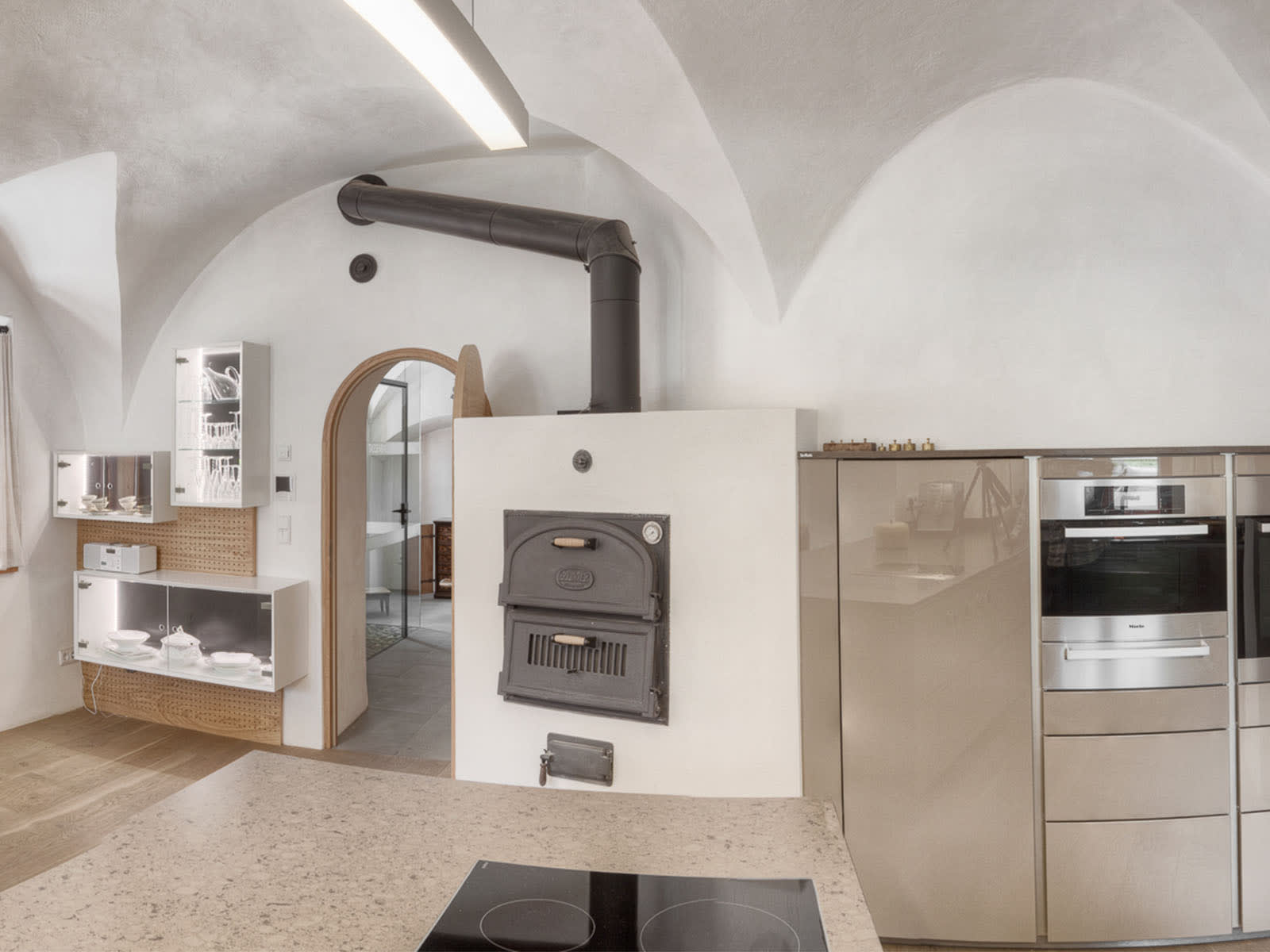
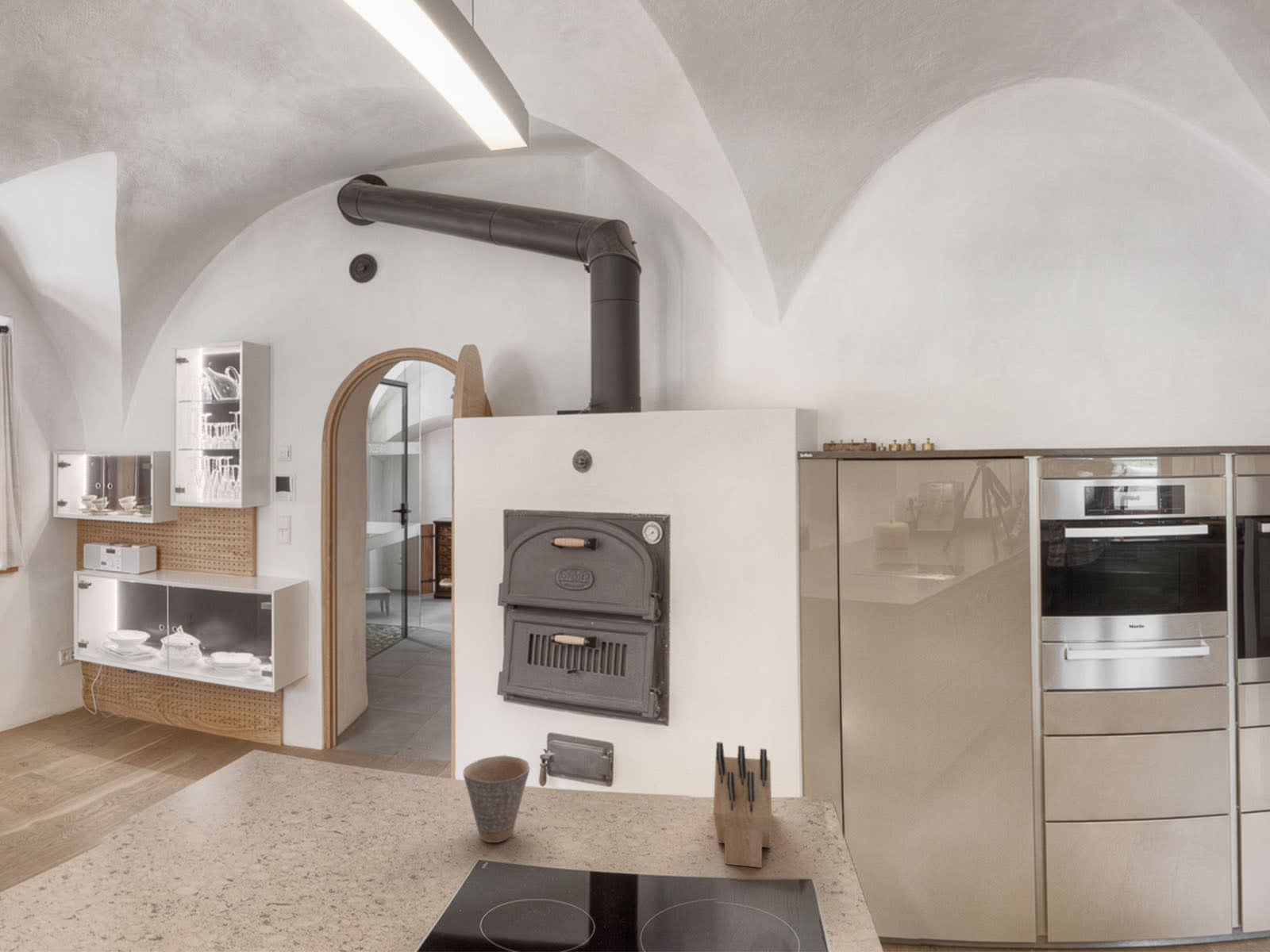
+ cup (497, 800)
+ knife block (743, 782)
